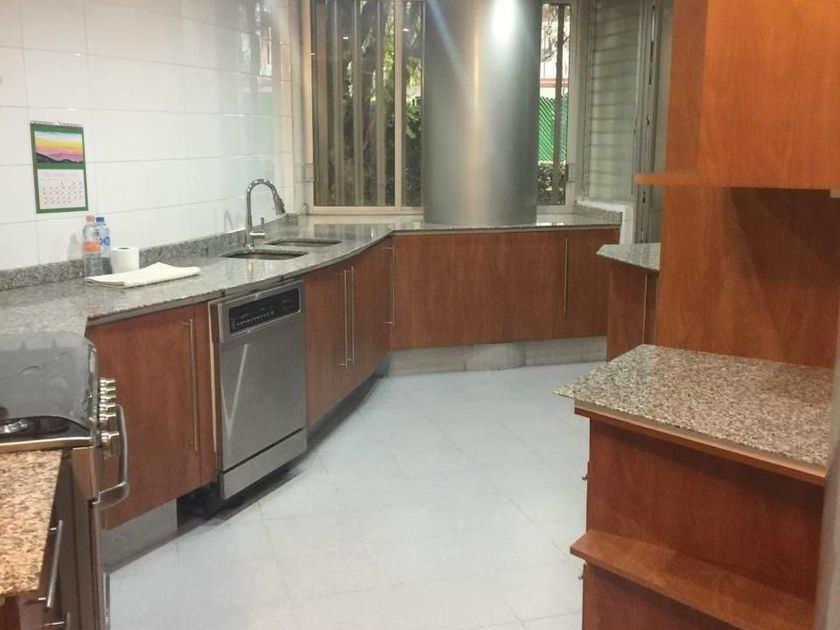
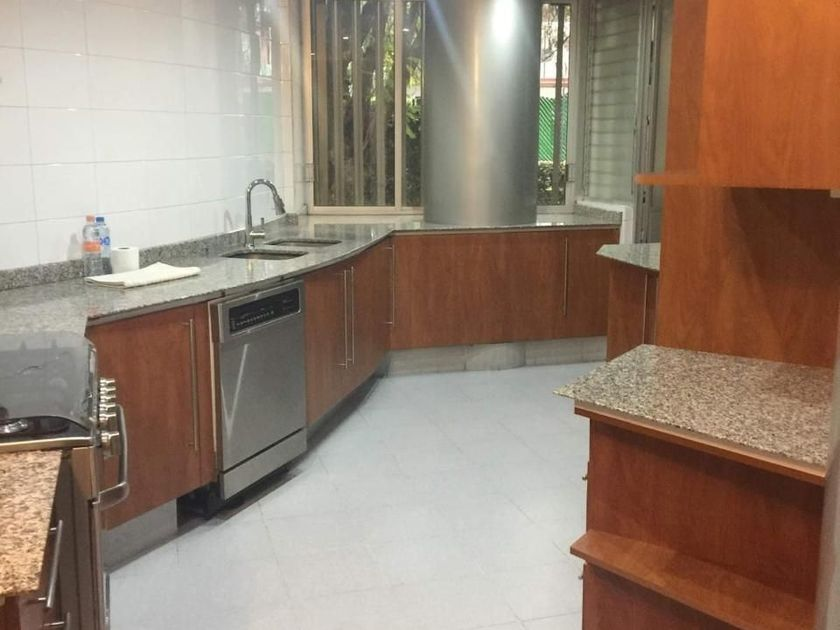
- calendar (60, 166)
